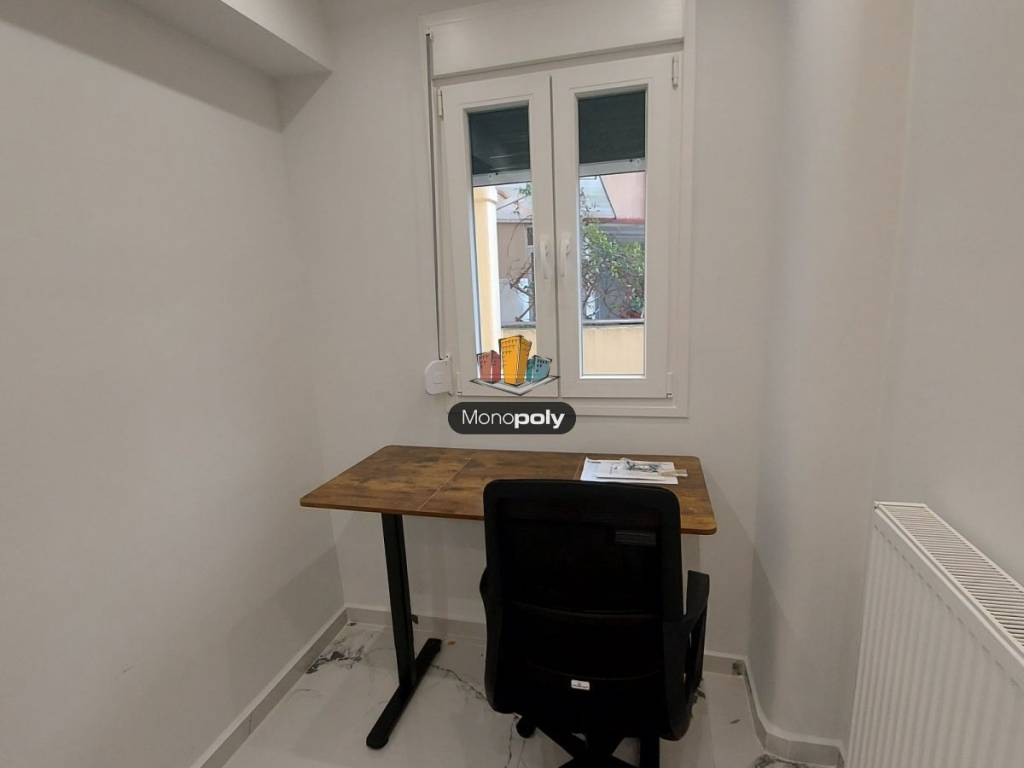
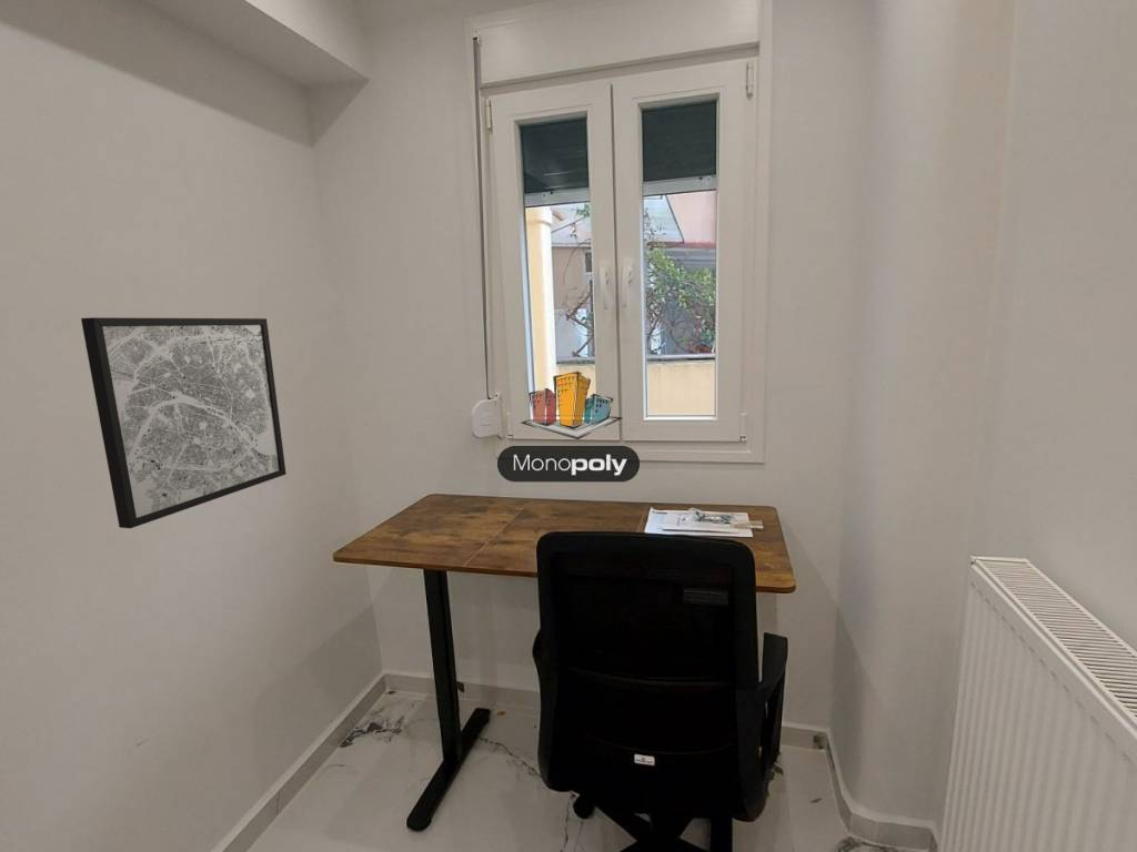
+ wall art (201, 409)
